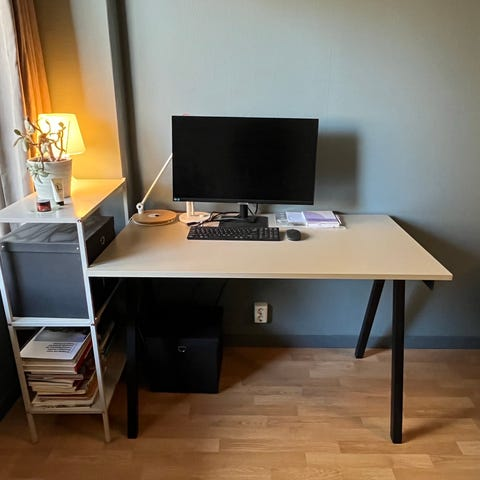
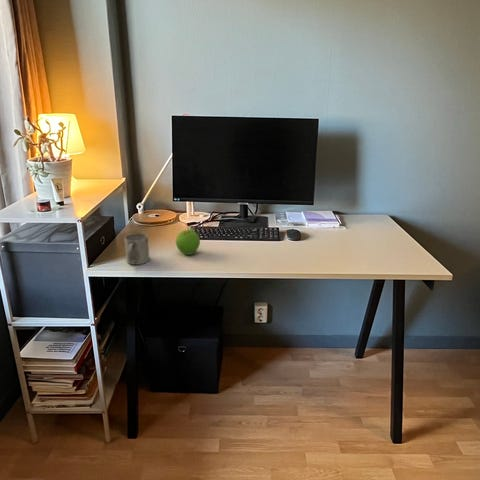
+ fruit (187, 241)
+ mug (135, 250)
